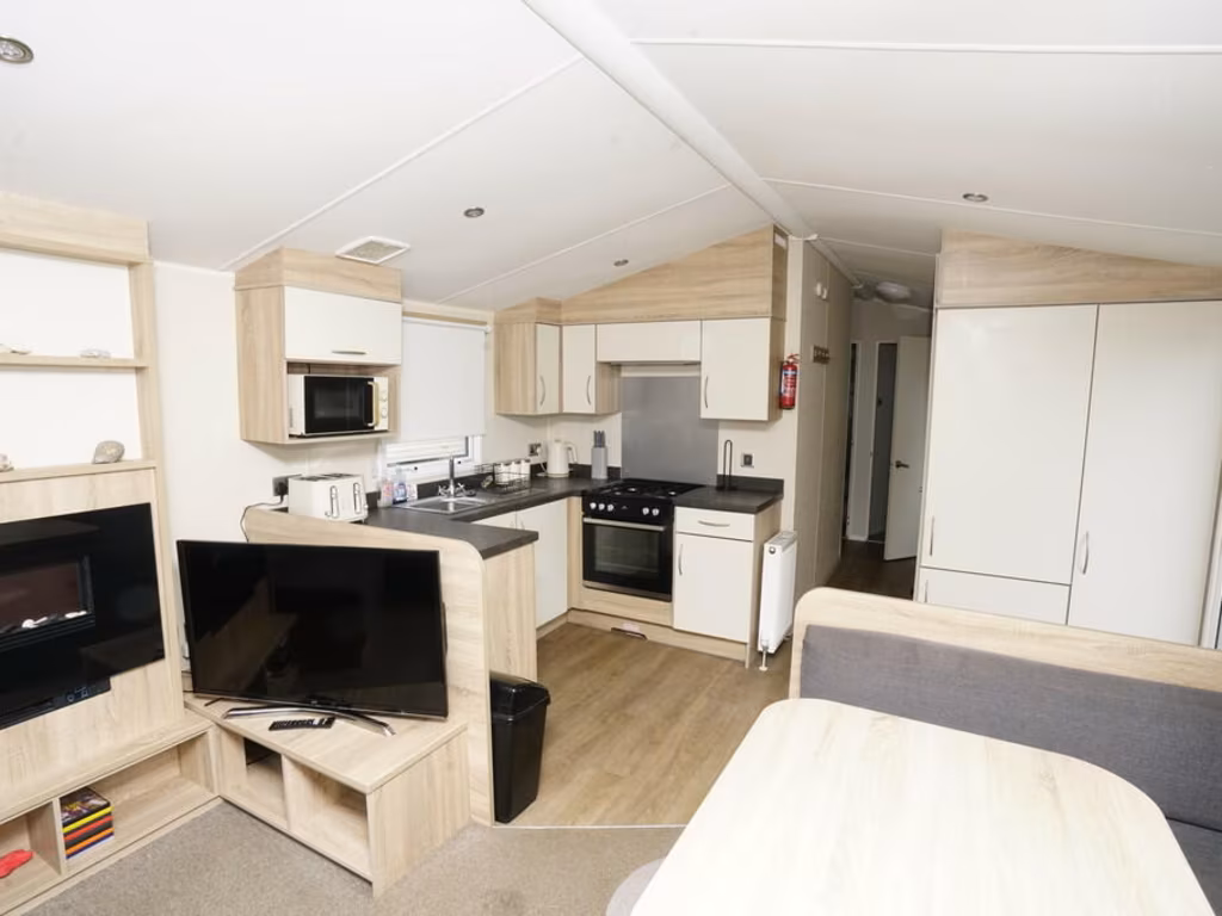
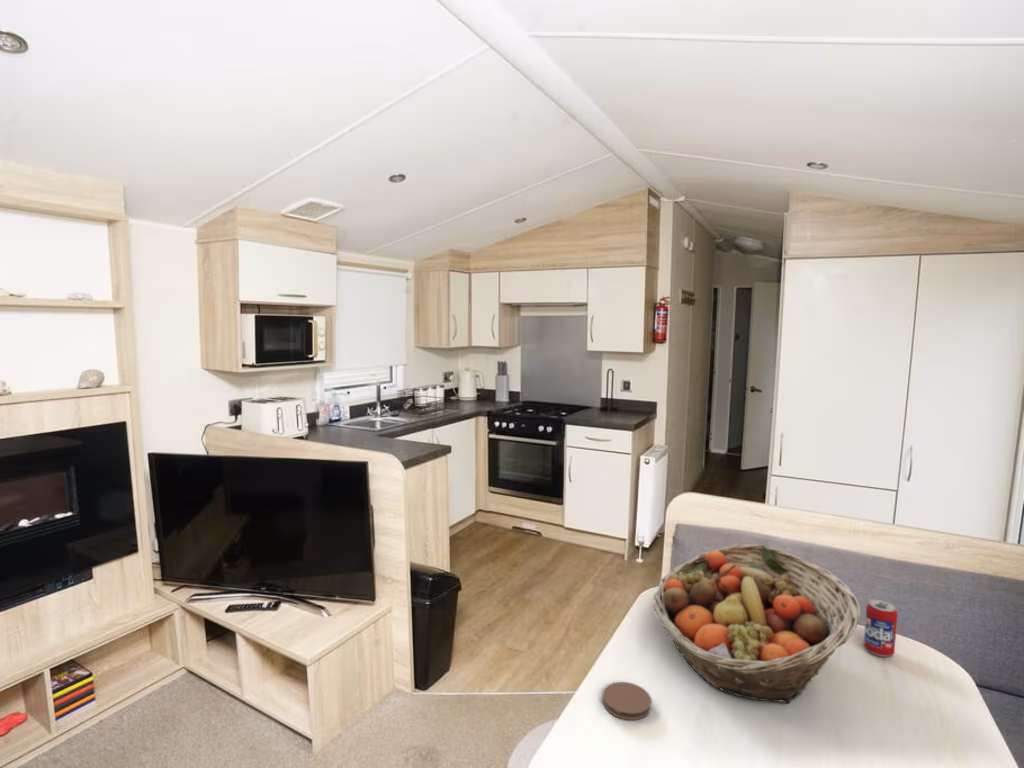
+ fruit basket (746, 612)
+ coaster (626, 699)
+ beverage can (880, 628)
